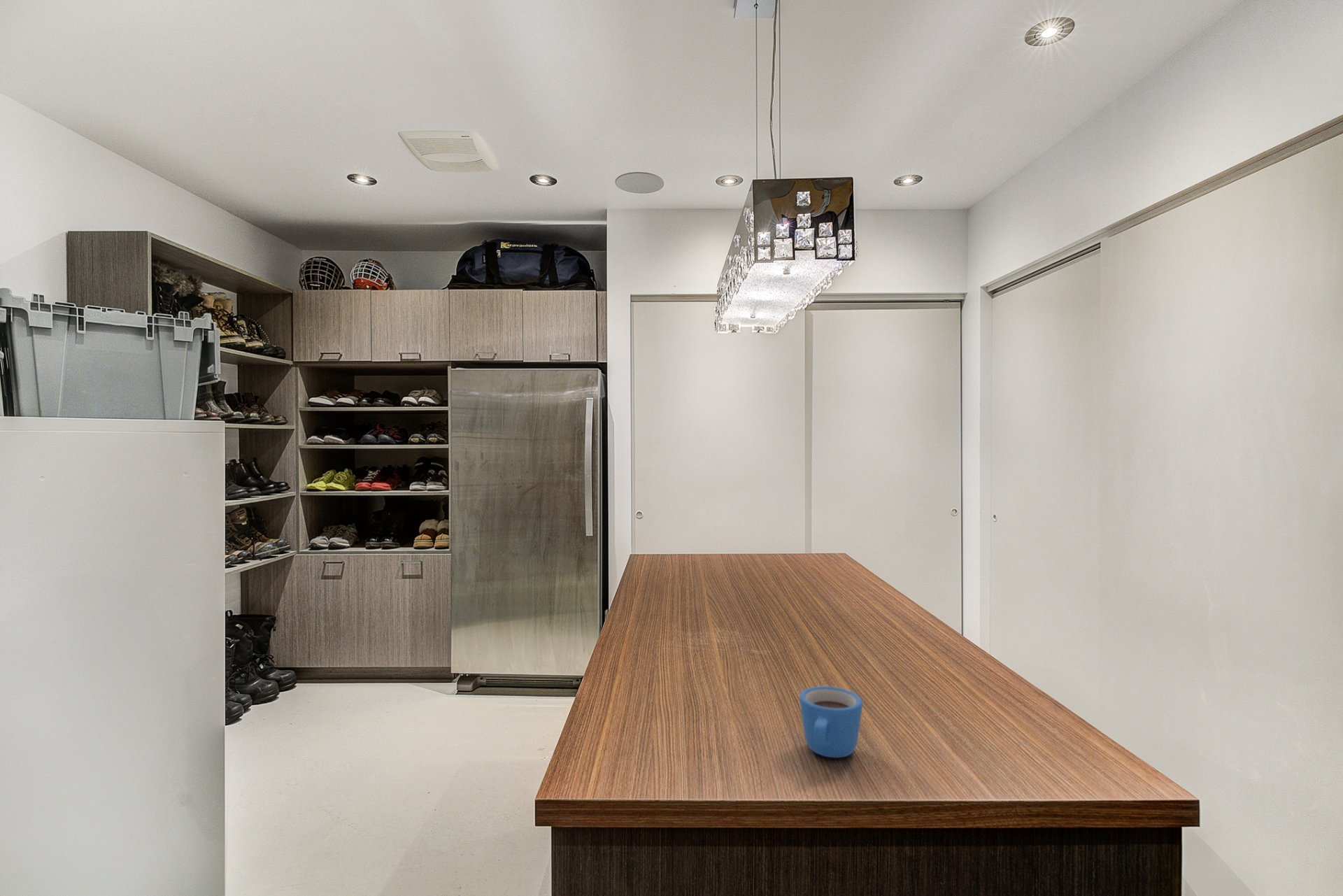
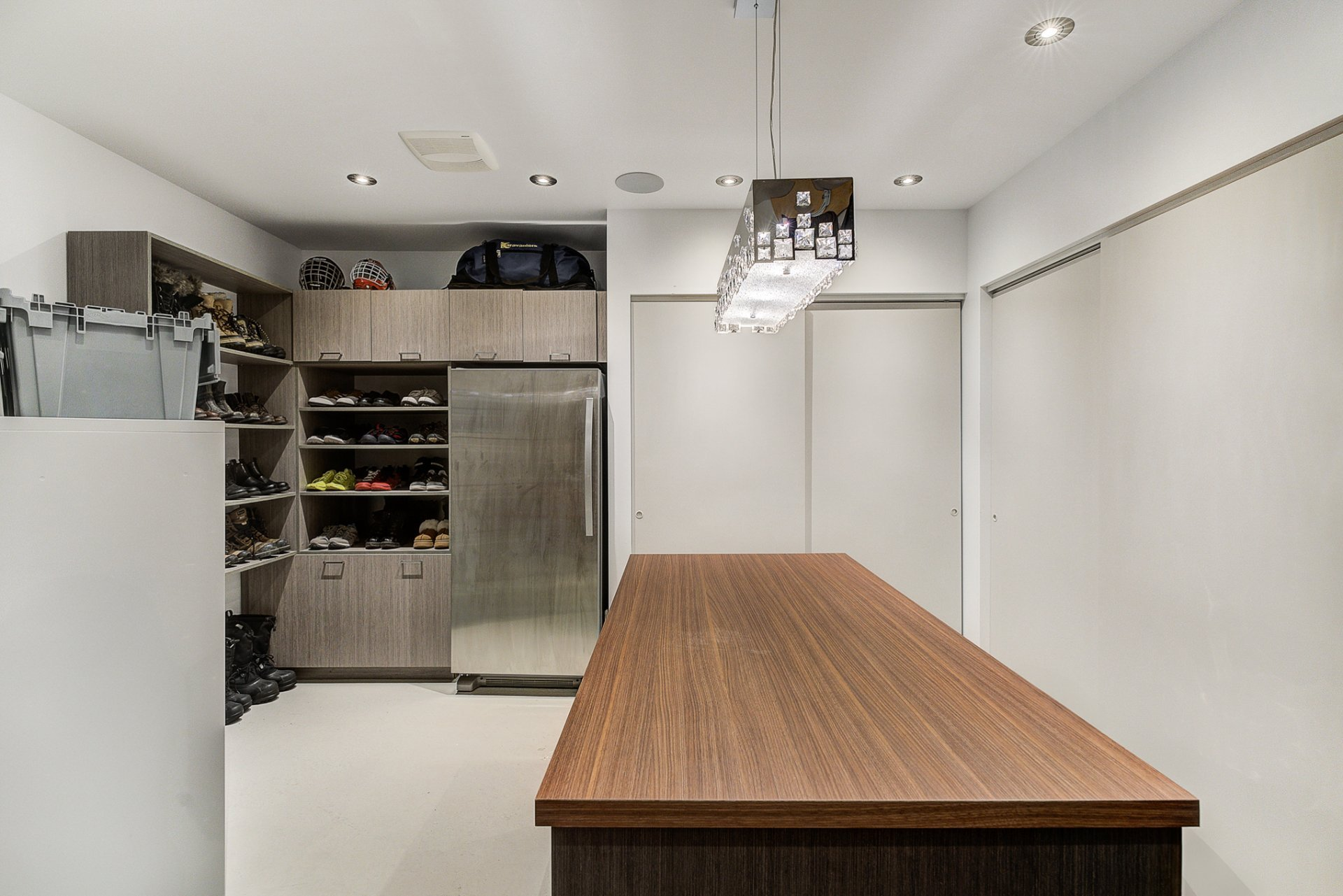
- mug (828, 727)
